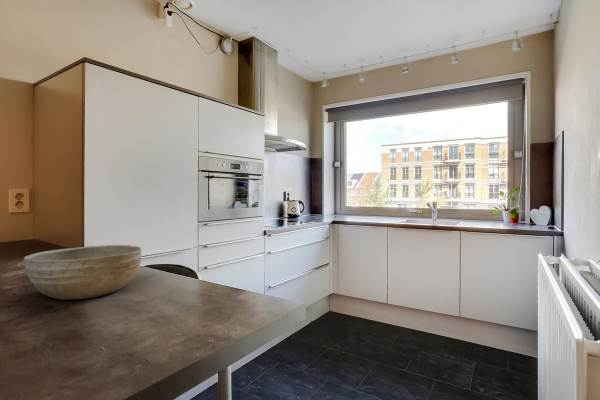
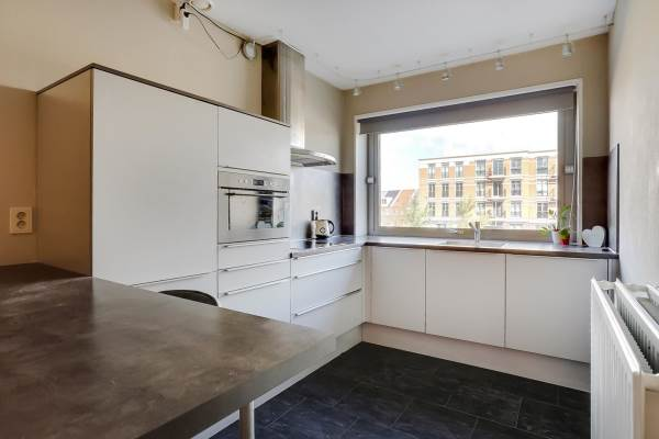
- bowl (87, 270)
